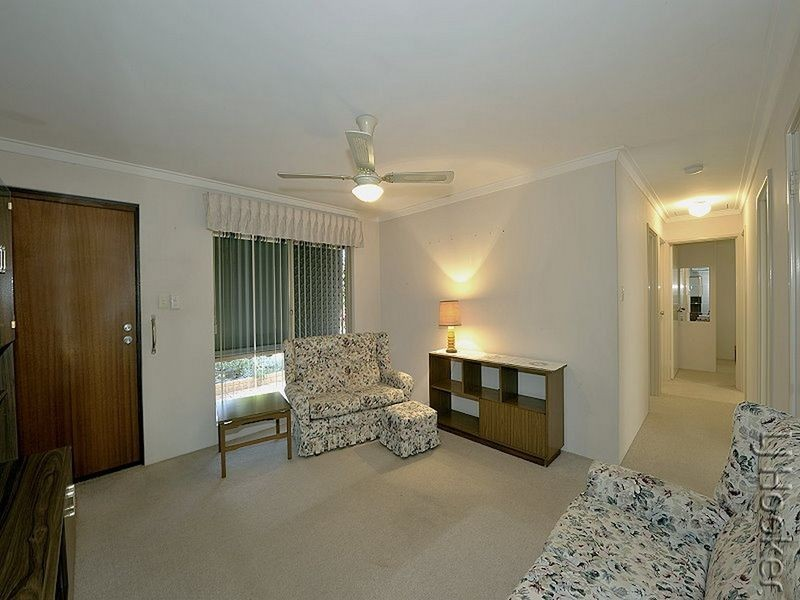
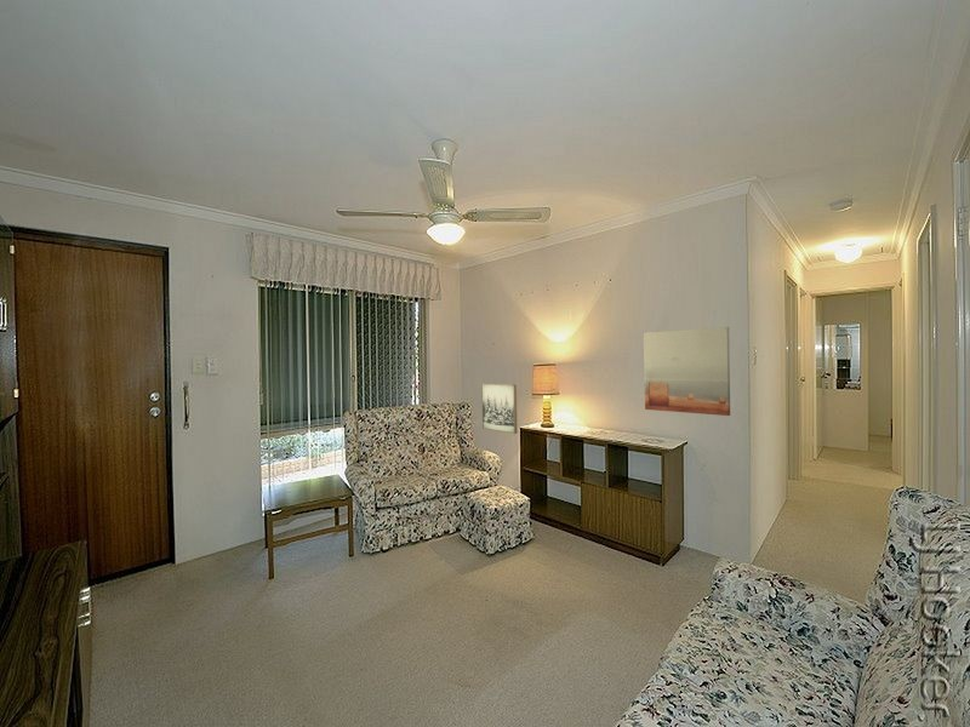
+ wall art (684, 371)
+ wall art (498, 407)
